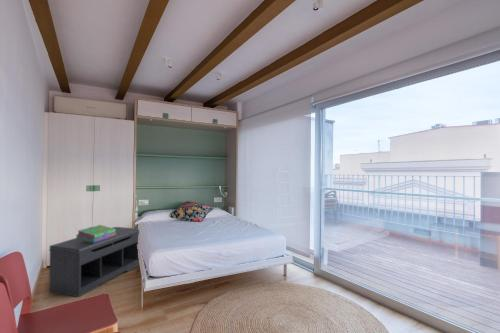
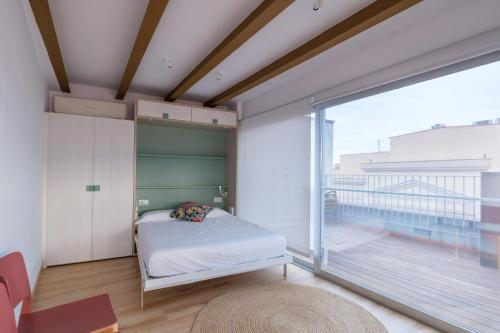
- stack of books (96, 234)
- bench (99, 256)
